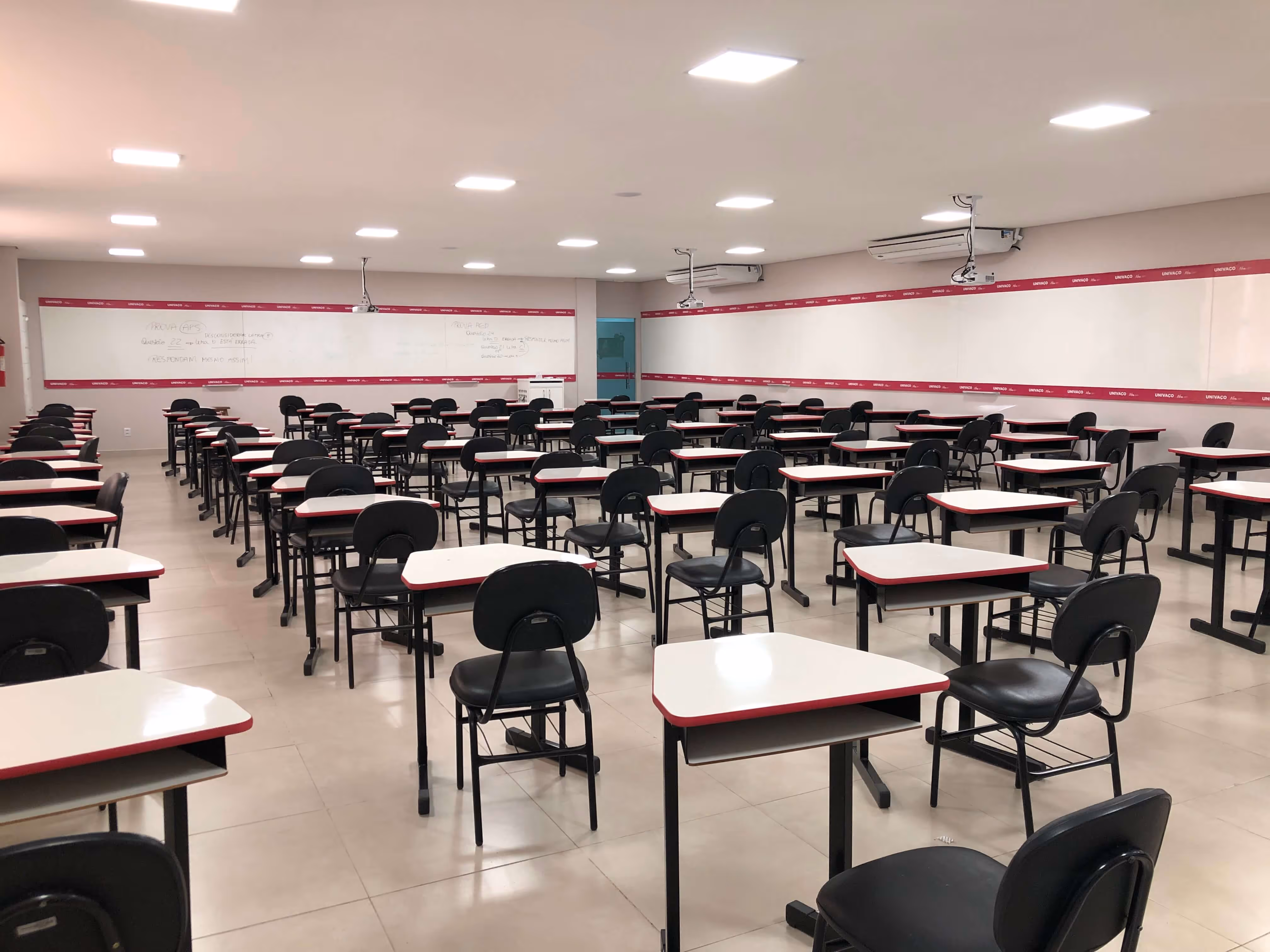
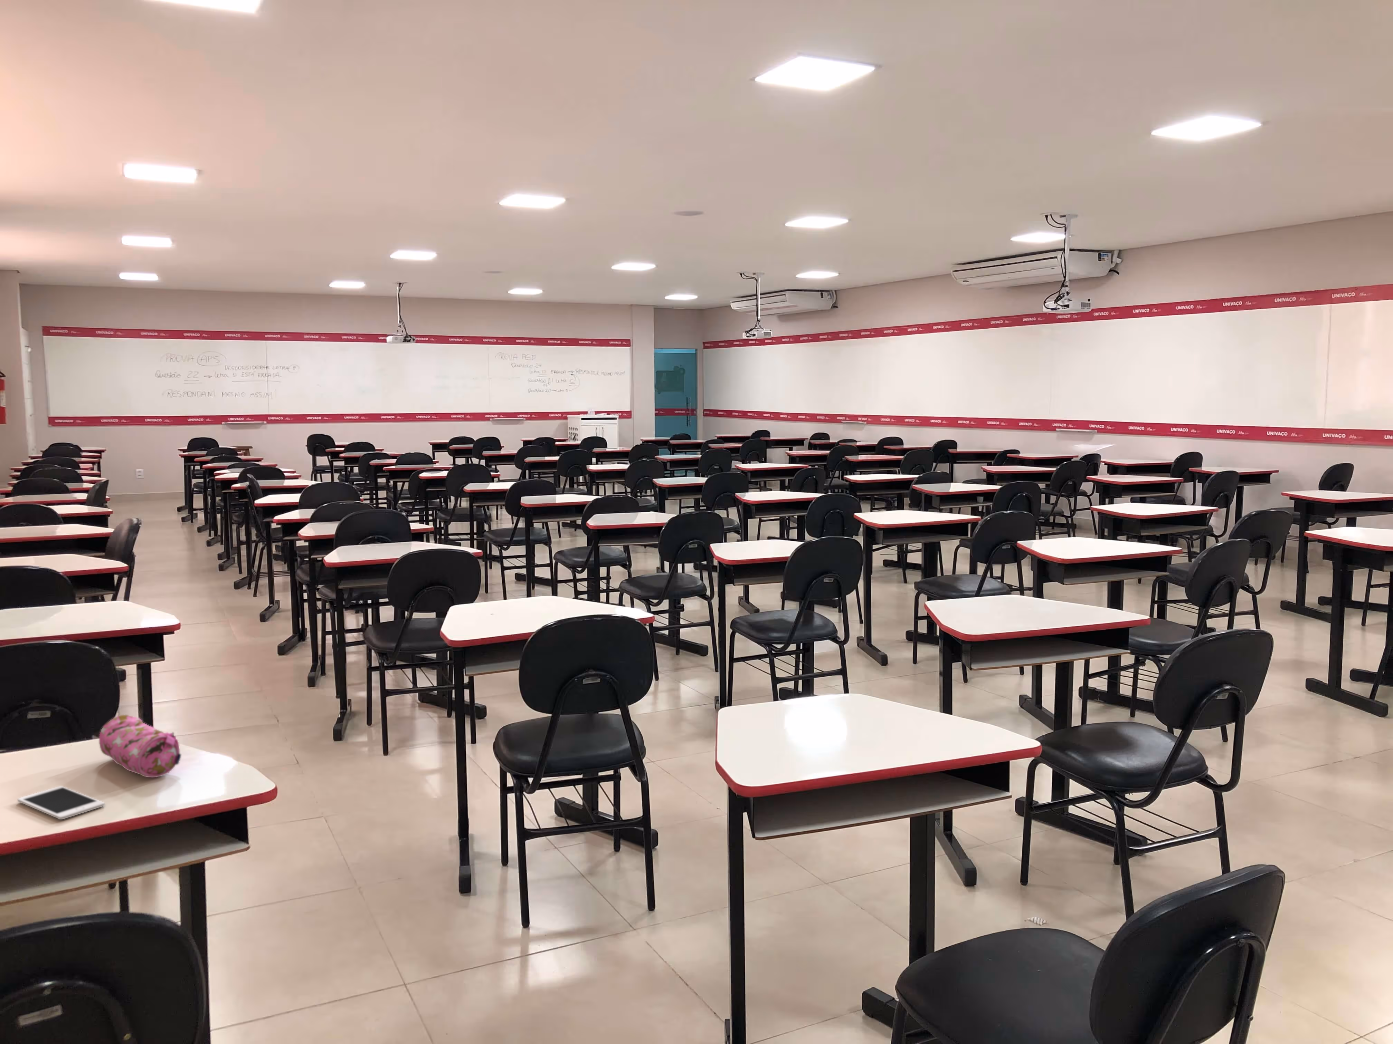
+ pencil case (138, 745)
+ cell phone (60, 802)
